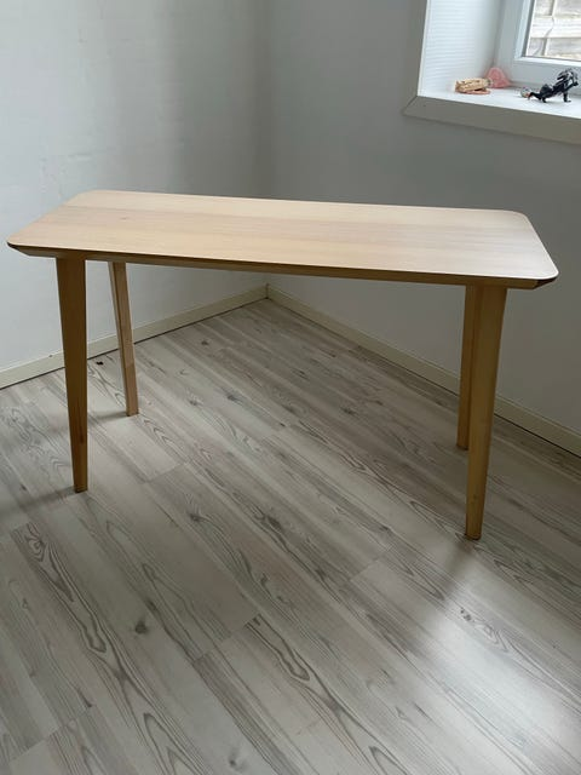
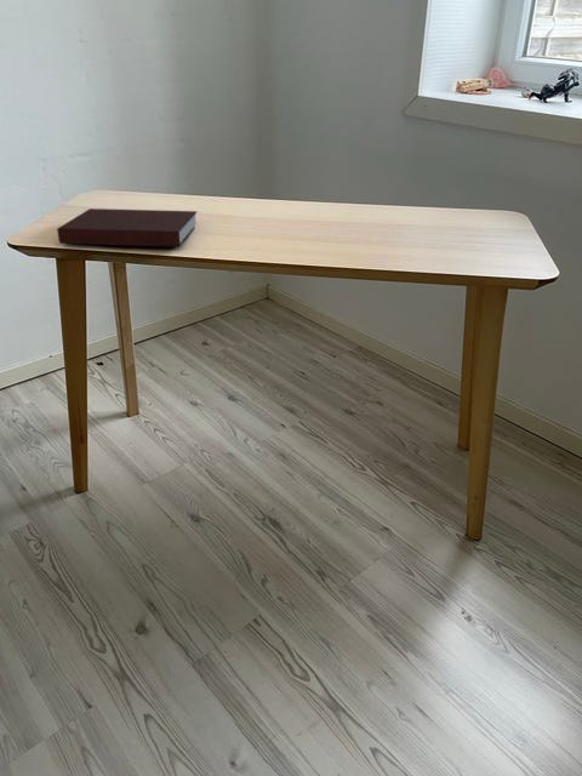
+ notebook (131, 226)
